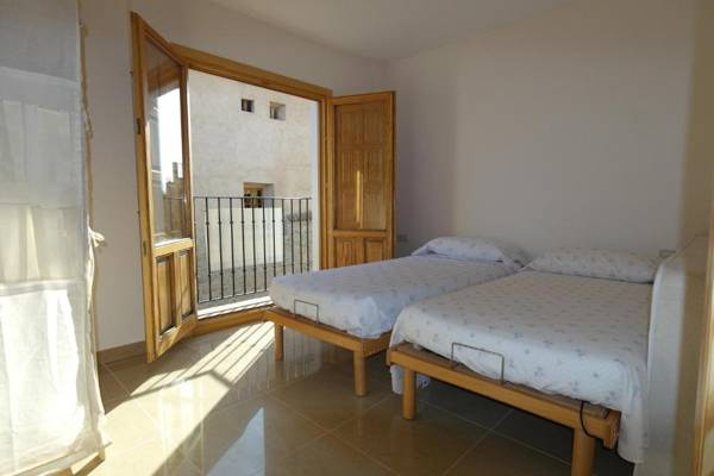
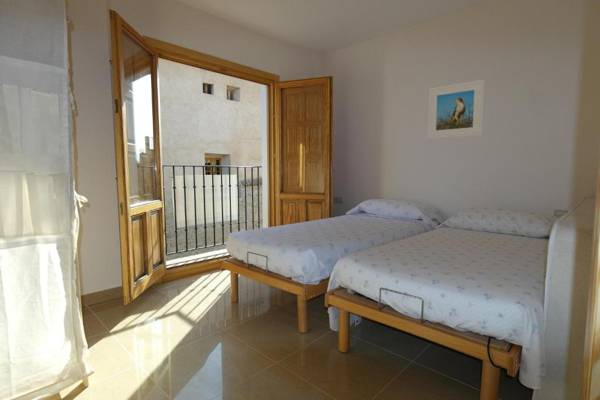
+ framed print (454, 110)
